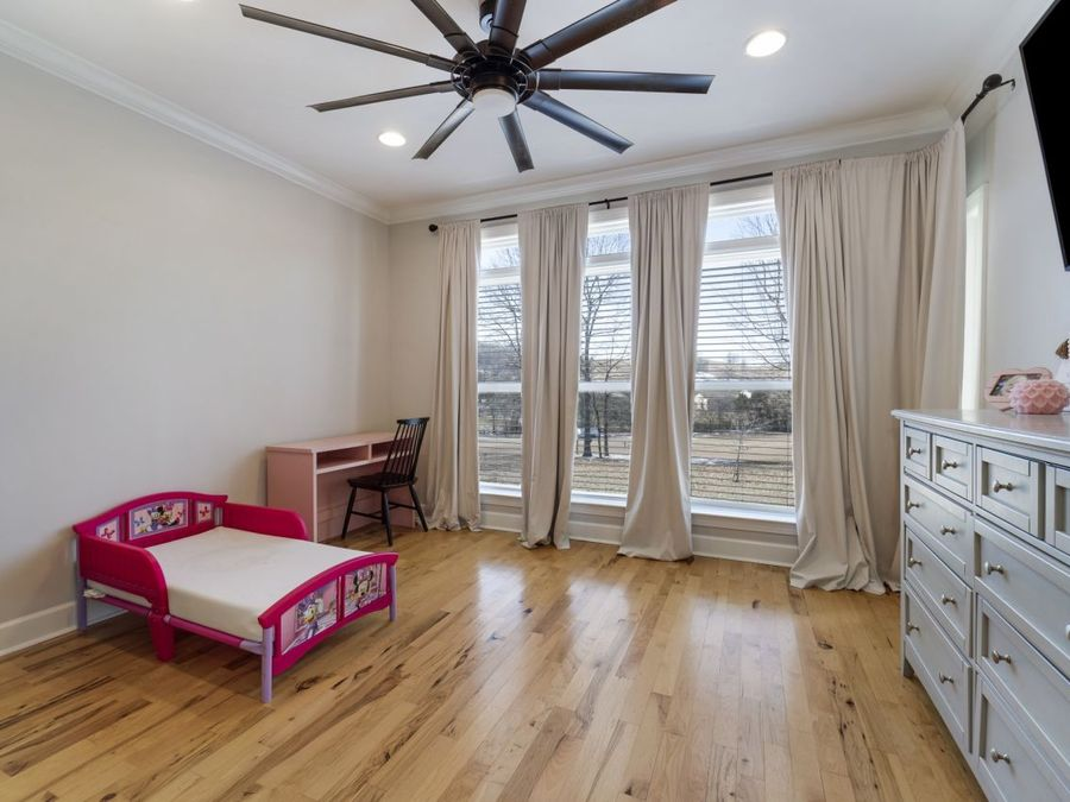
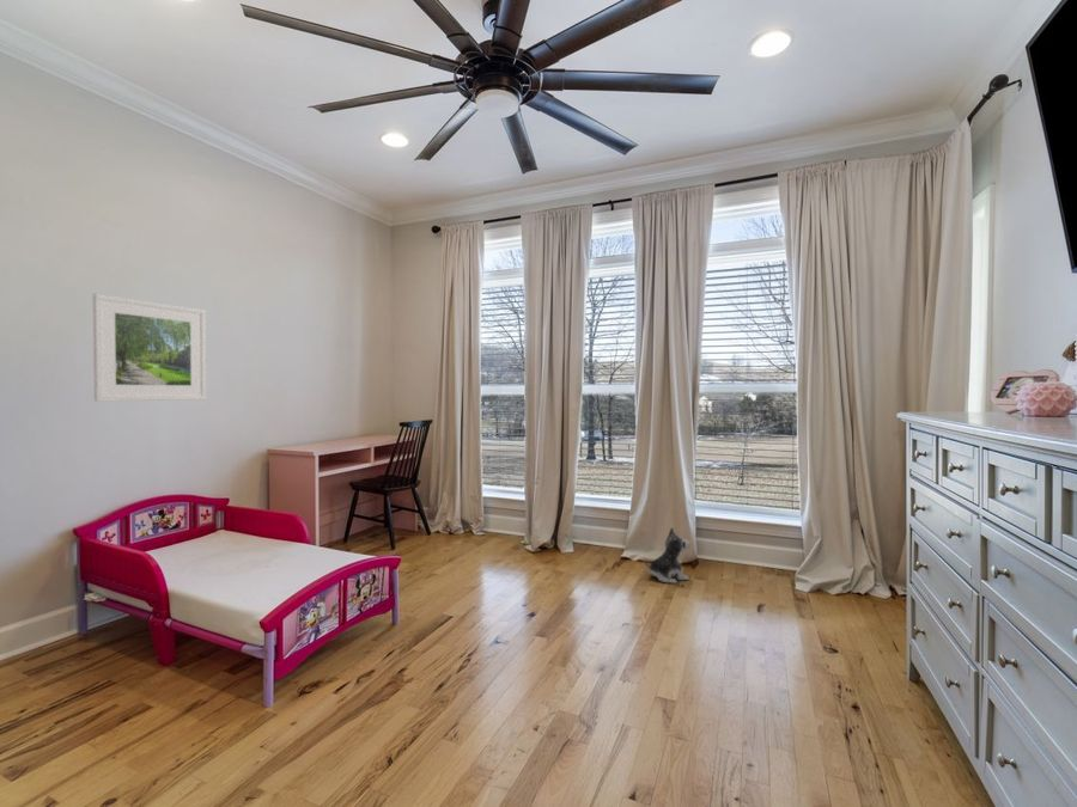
+ plush toy (665, 552)
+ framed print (154, 351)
